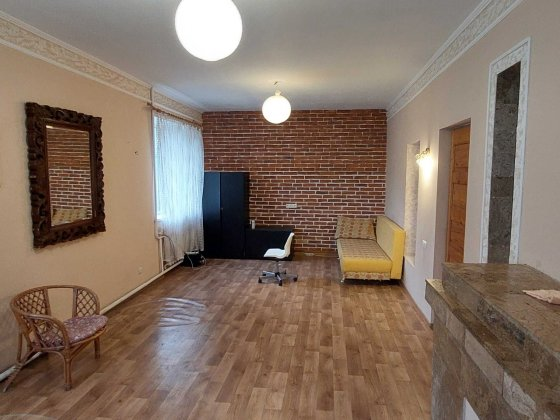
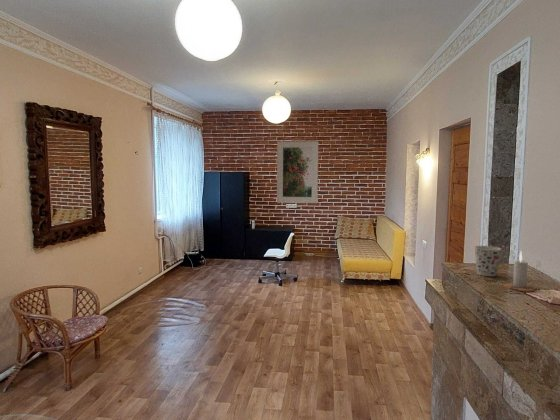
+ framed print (297, 172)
+ cup (487, 261)
+ candle (520, 269)
